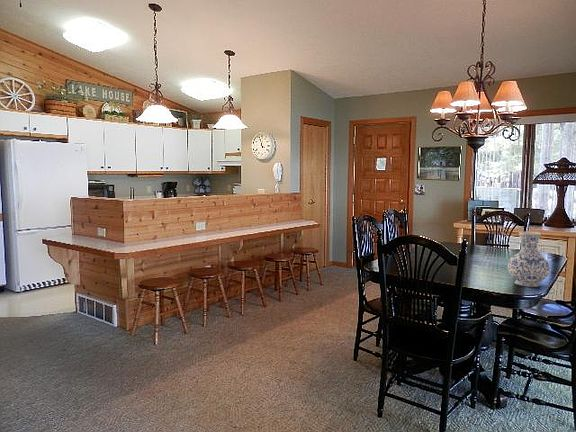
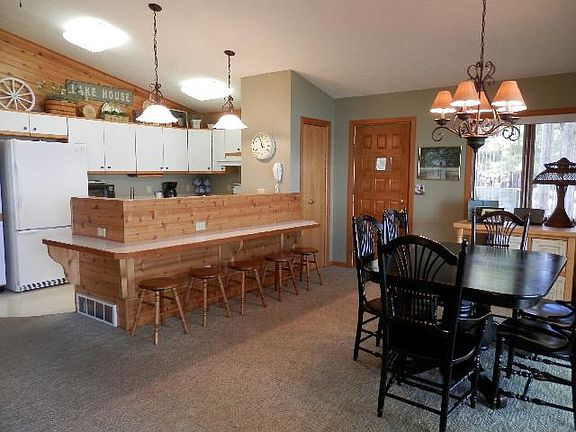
- vase (528, 258)
